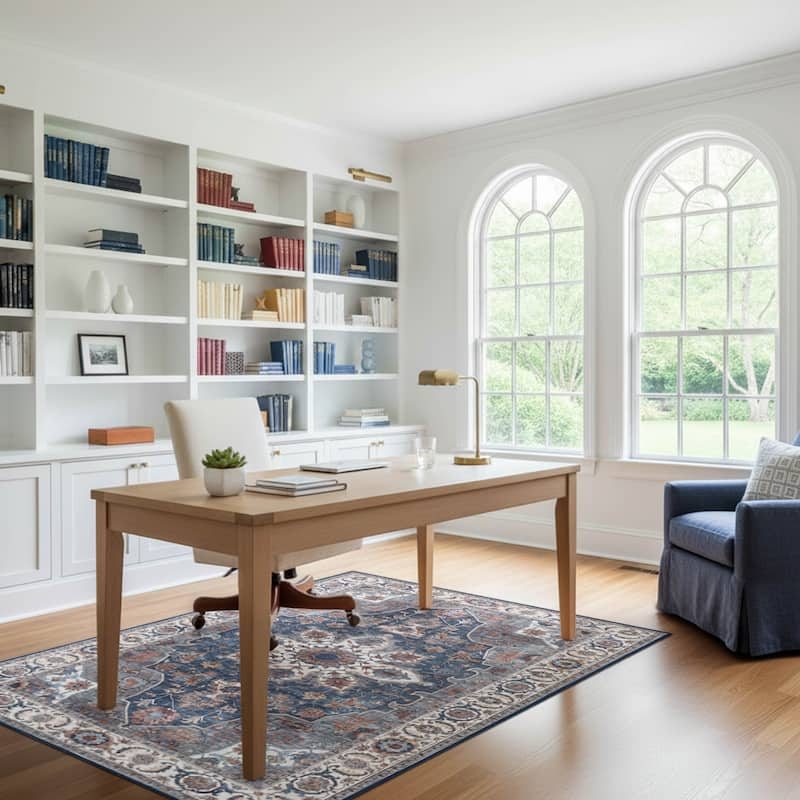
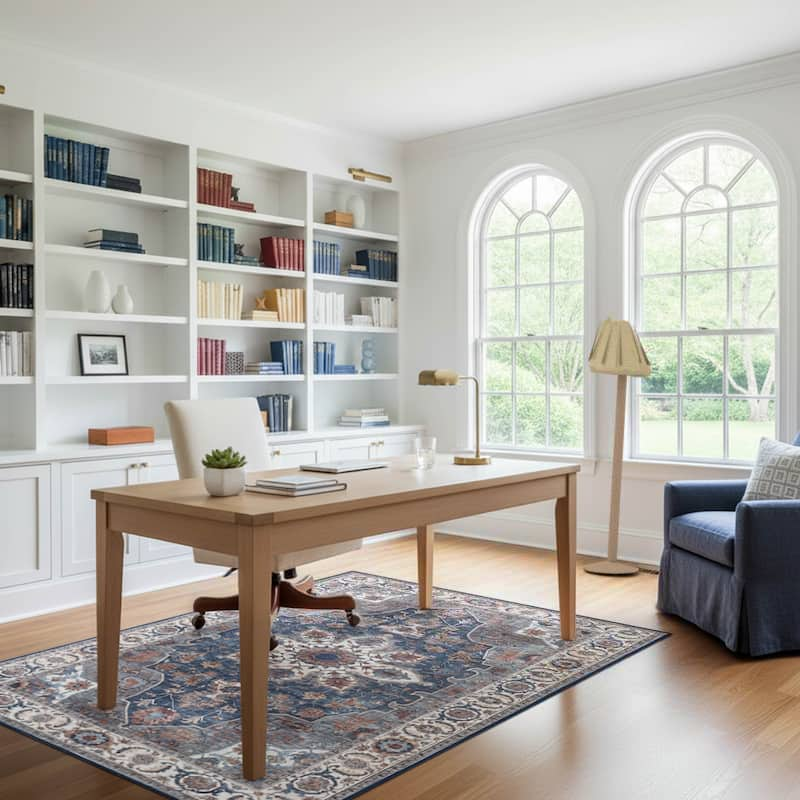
+ floor lamp (618, 442)
